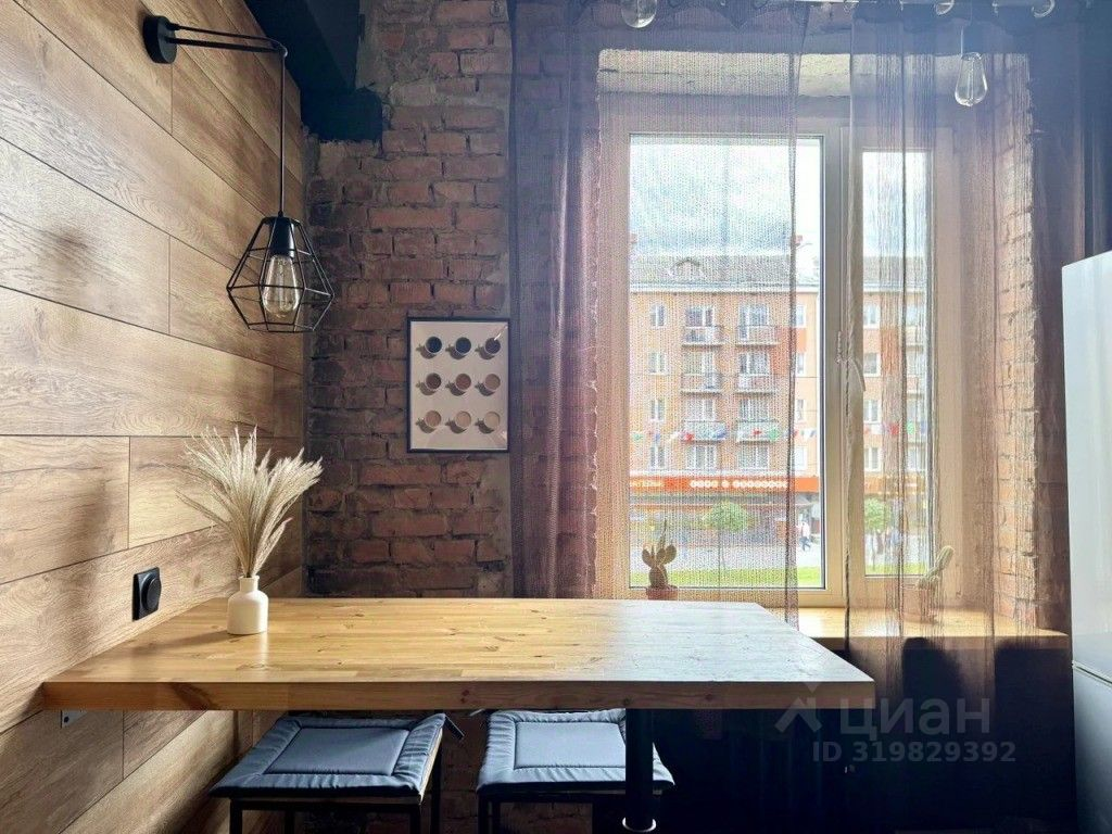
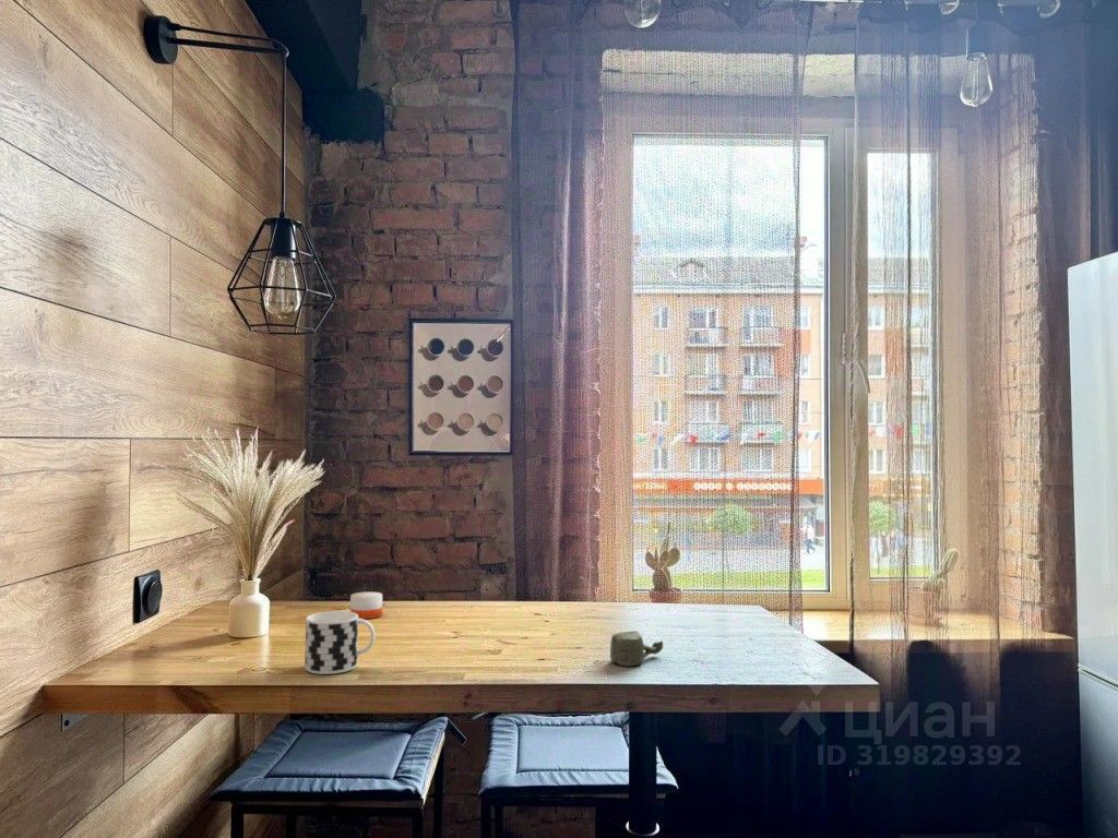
+ cup (638, 645)
+ candle (366, 594)
+ cup (340, 642)
